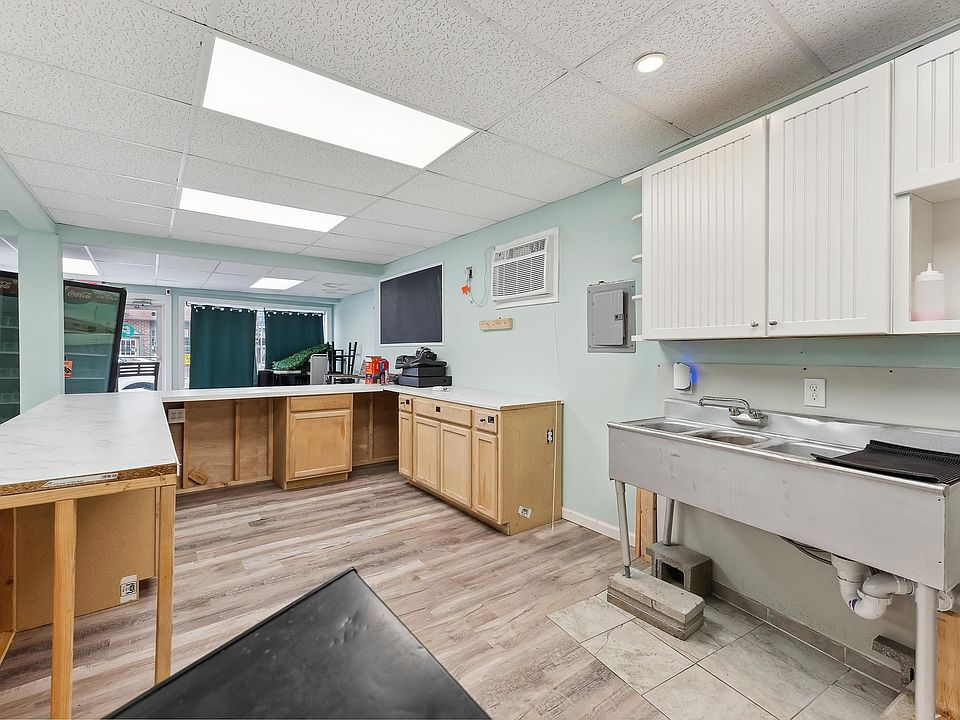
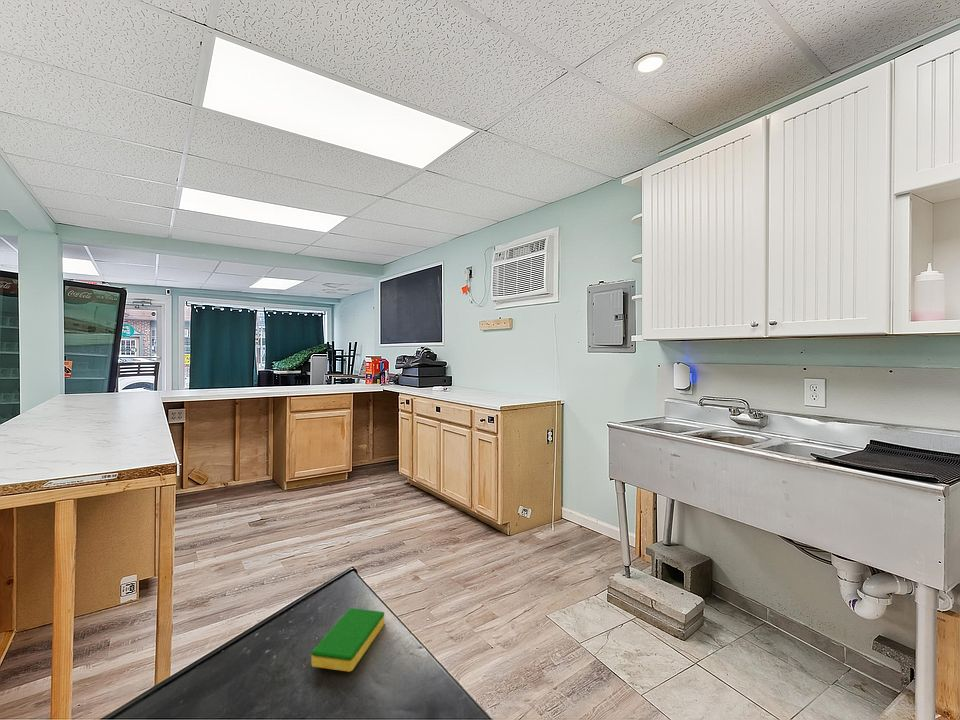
+ dish sponge (350, 637)
